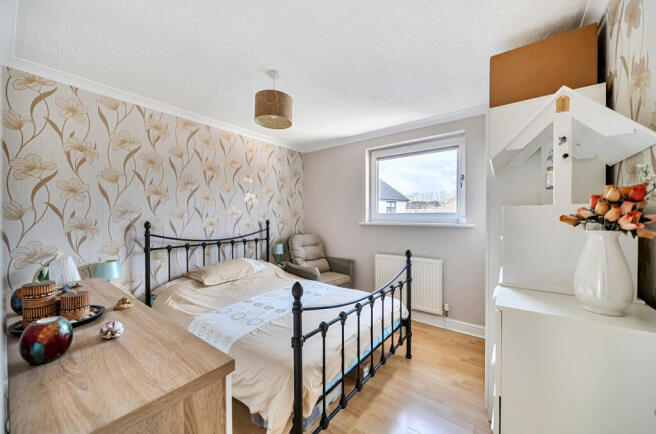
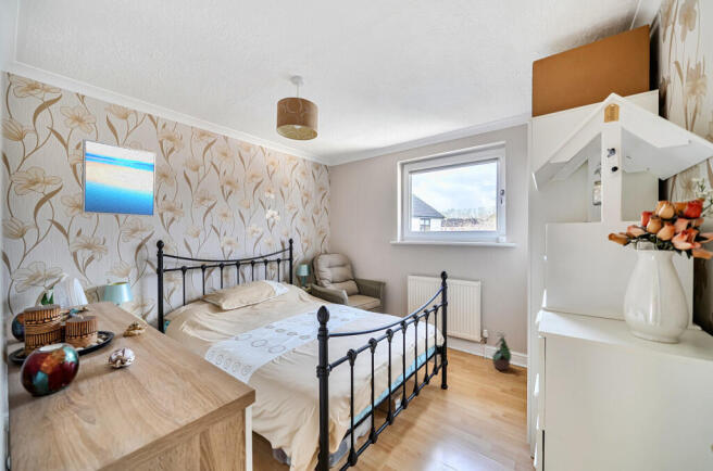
+ potted plant (501, 349)
+ wall art (121, 180)
